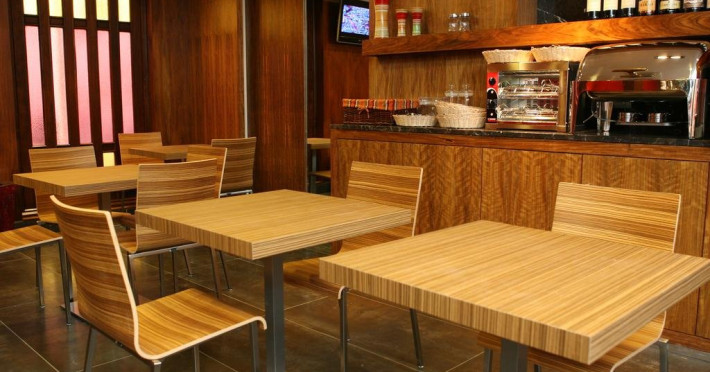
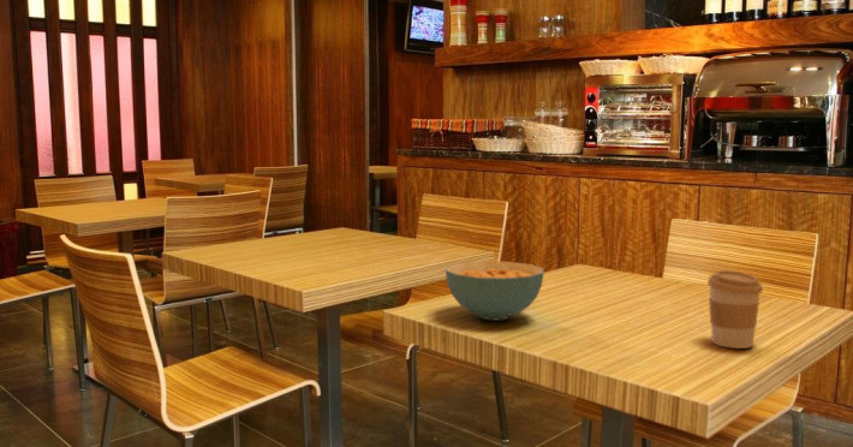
+ cereal bowl (494, 292)
+ coffee cup (733, 308)
